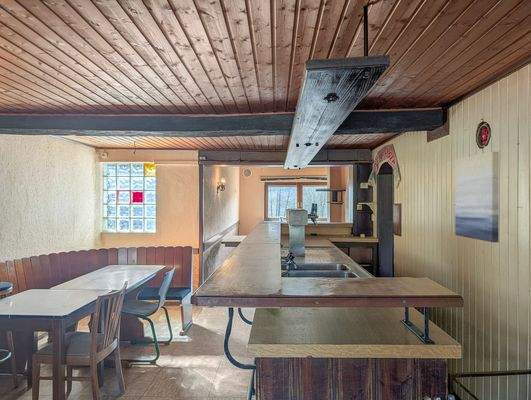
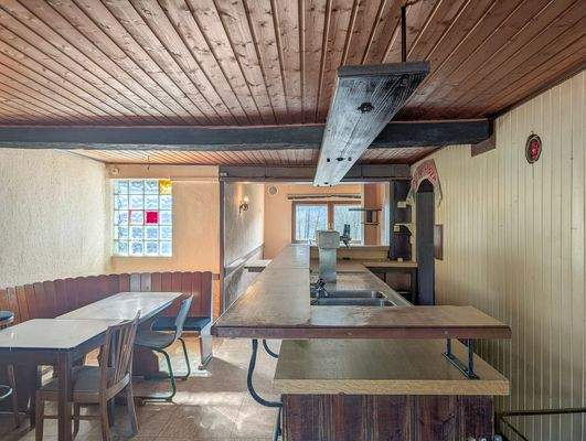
- wall art (474, 197)
